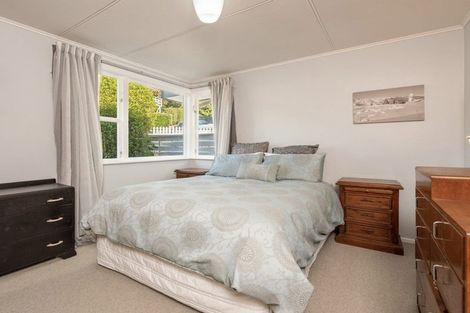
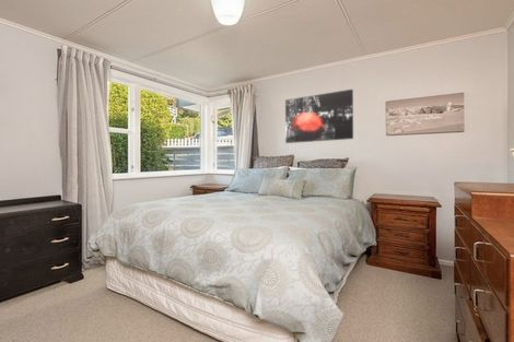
+ wall art (316, 118)
